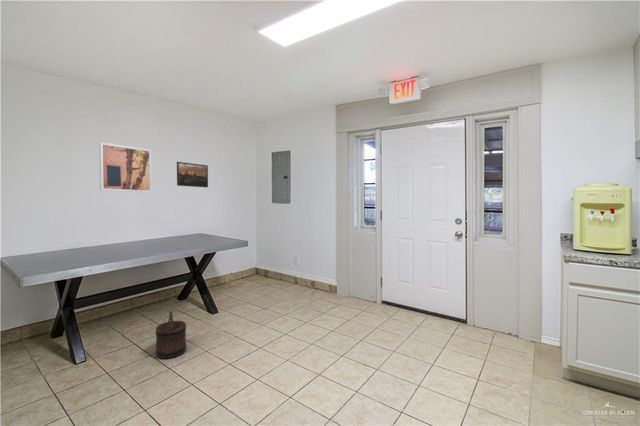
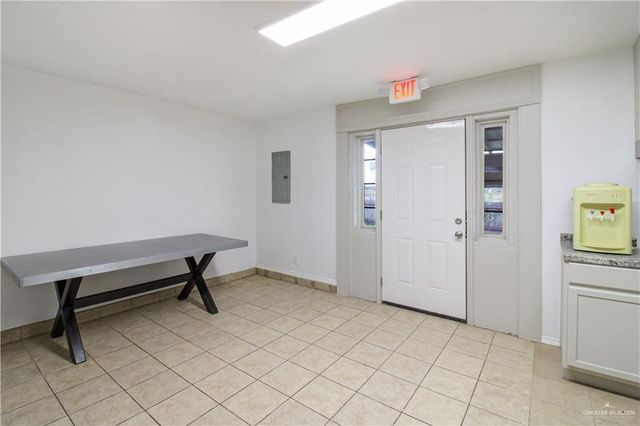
- wall art (126, 169)
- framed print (193, 175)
- bucket (171, 331)
